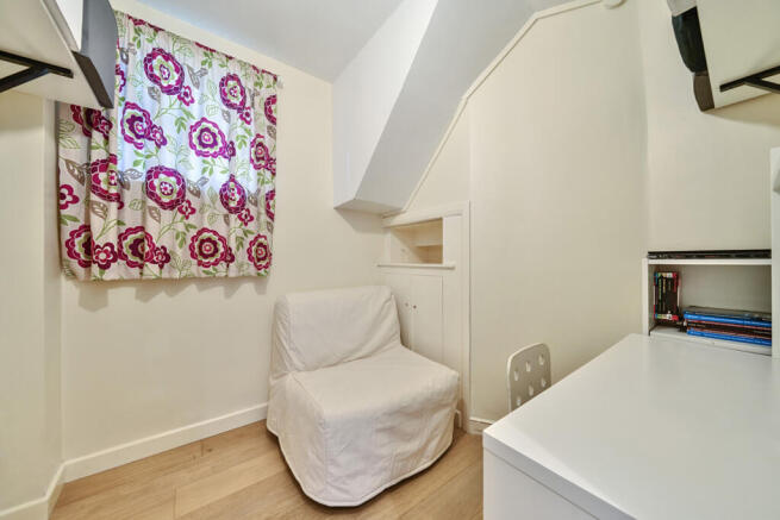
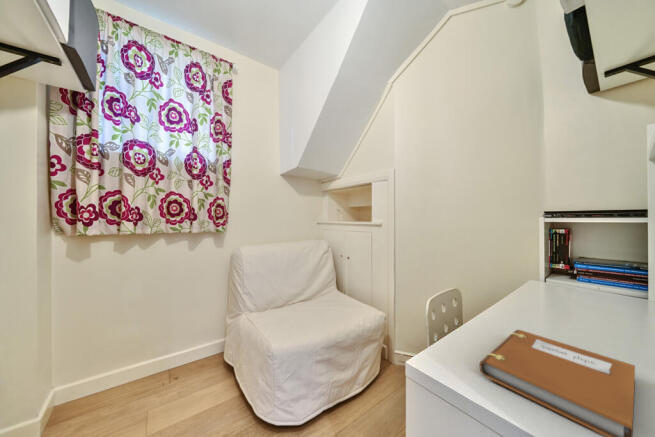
+ notebook (555, 368)
